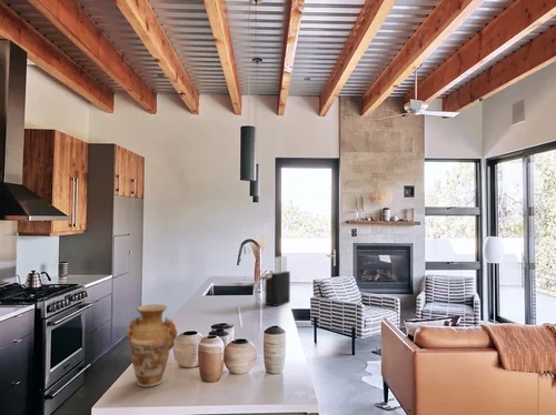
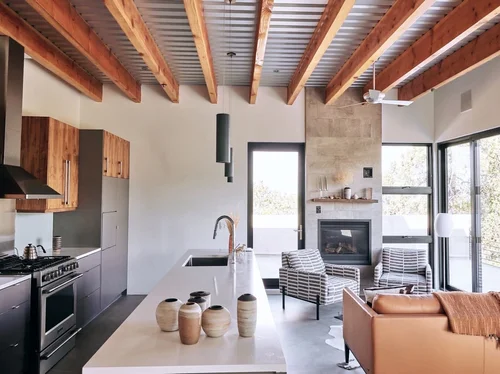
- knife block (276, 280)
- vase (150, 344)
